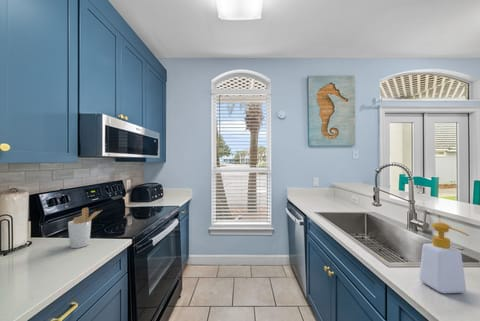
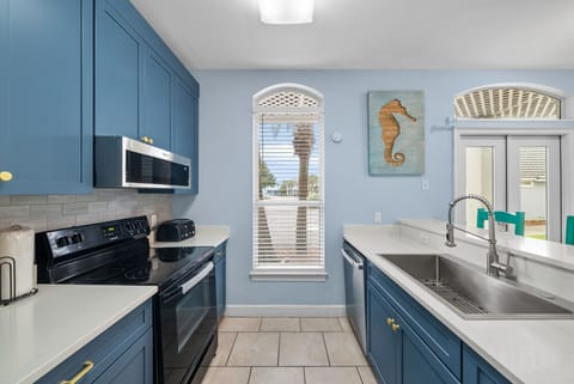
- utensil holder (85, 227)
- soap bottle (447, 257)
